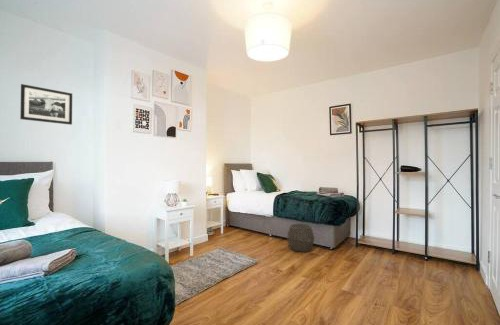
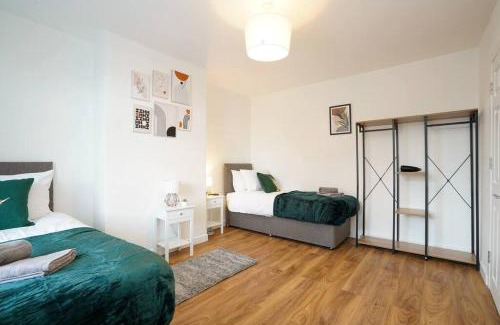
- woven basket (300, 237)
- picture frame (47, 105)
